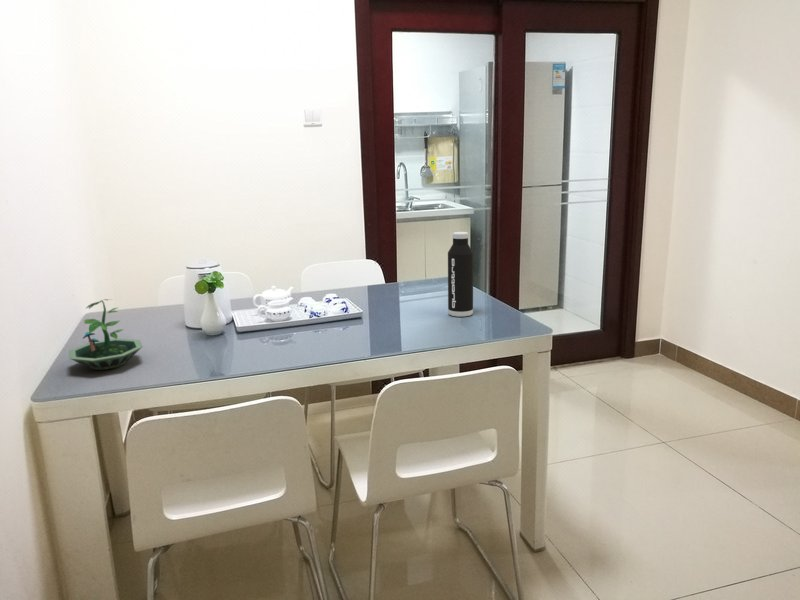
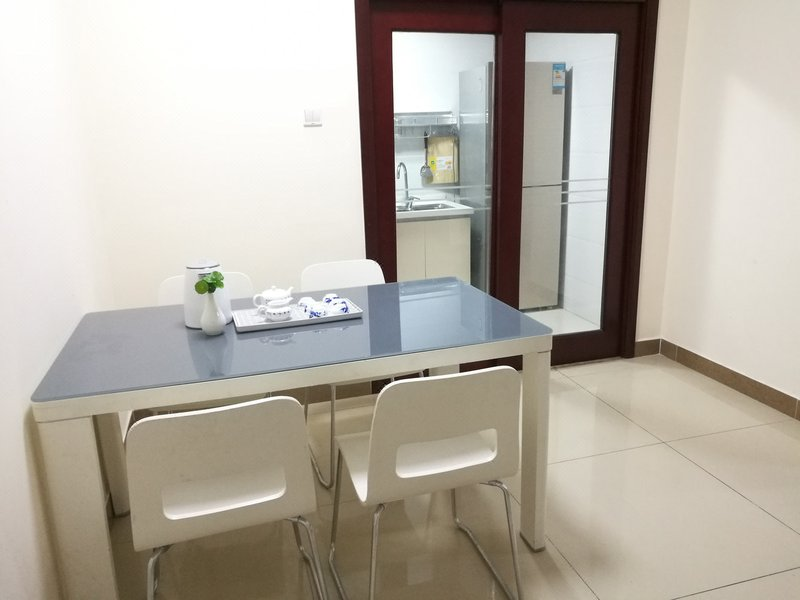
- water bottle (460, 273)
- terrarium (103, 312)
